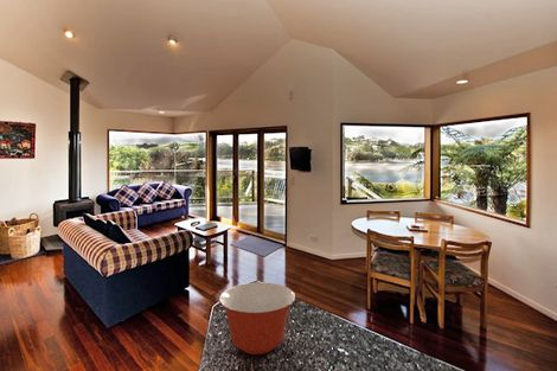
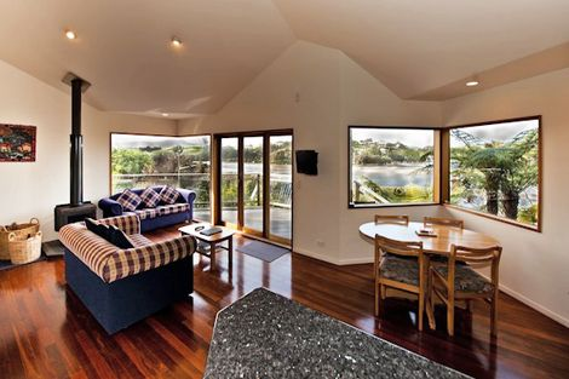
- mixing bowl (257, 319)
